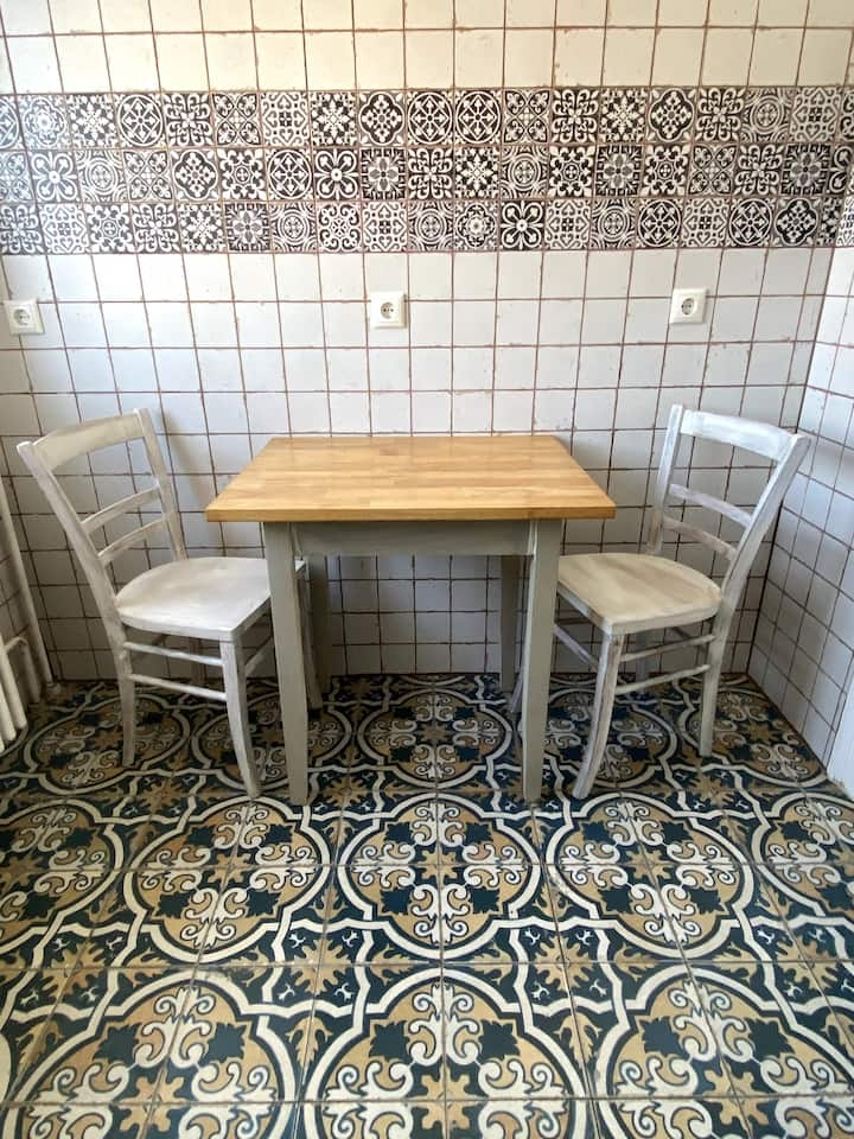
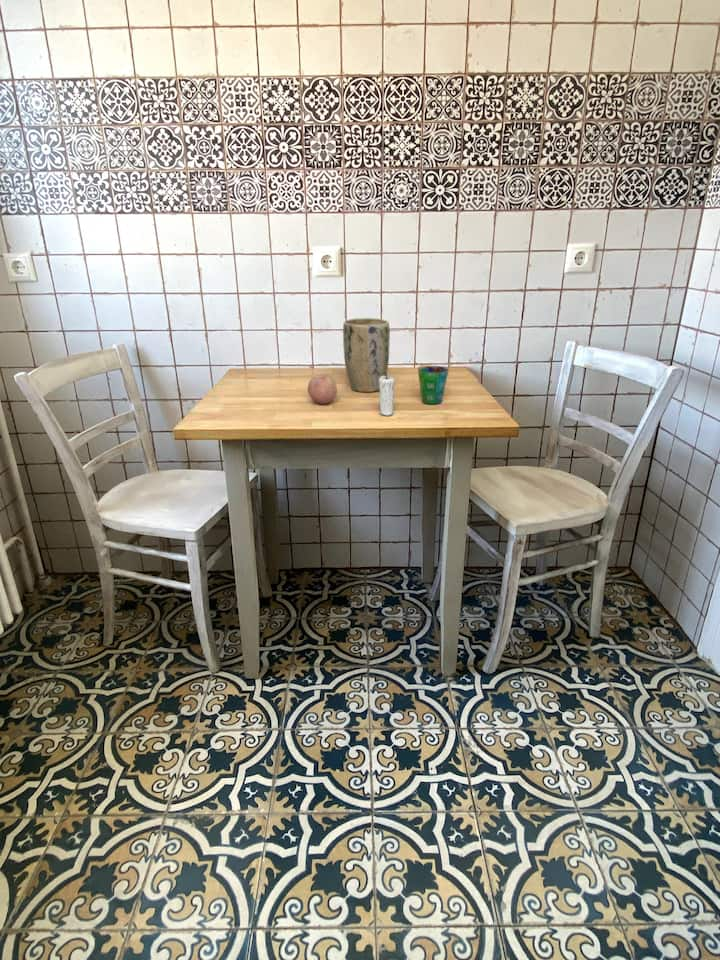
+ fruit (322, 389)
+ candle (386, 391)
+ plant pot (366, 355)
+ cup (432, 384)
